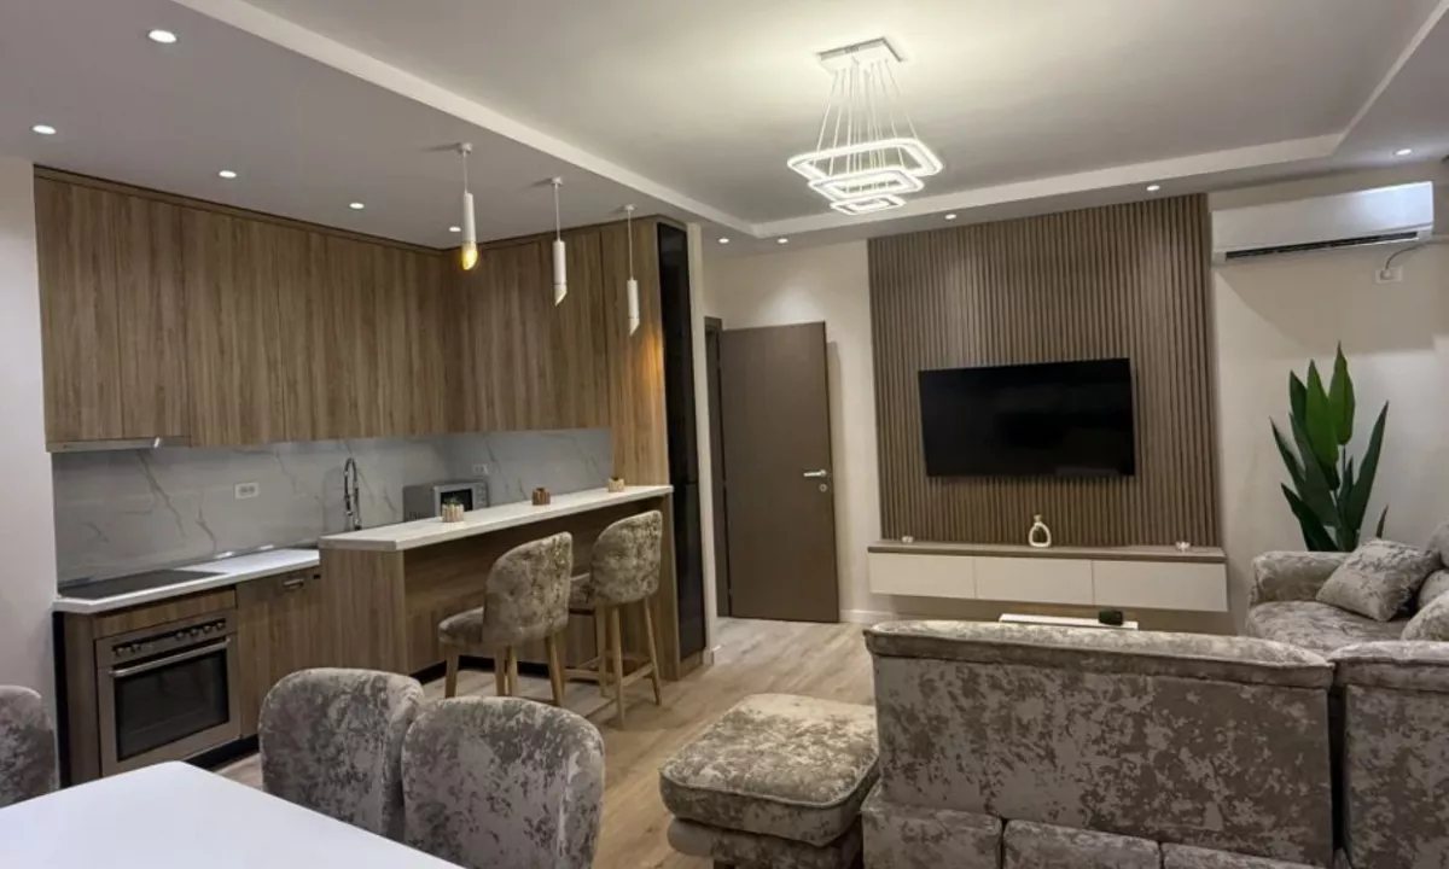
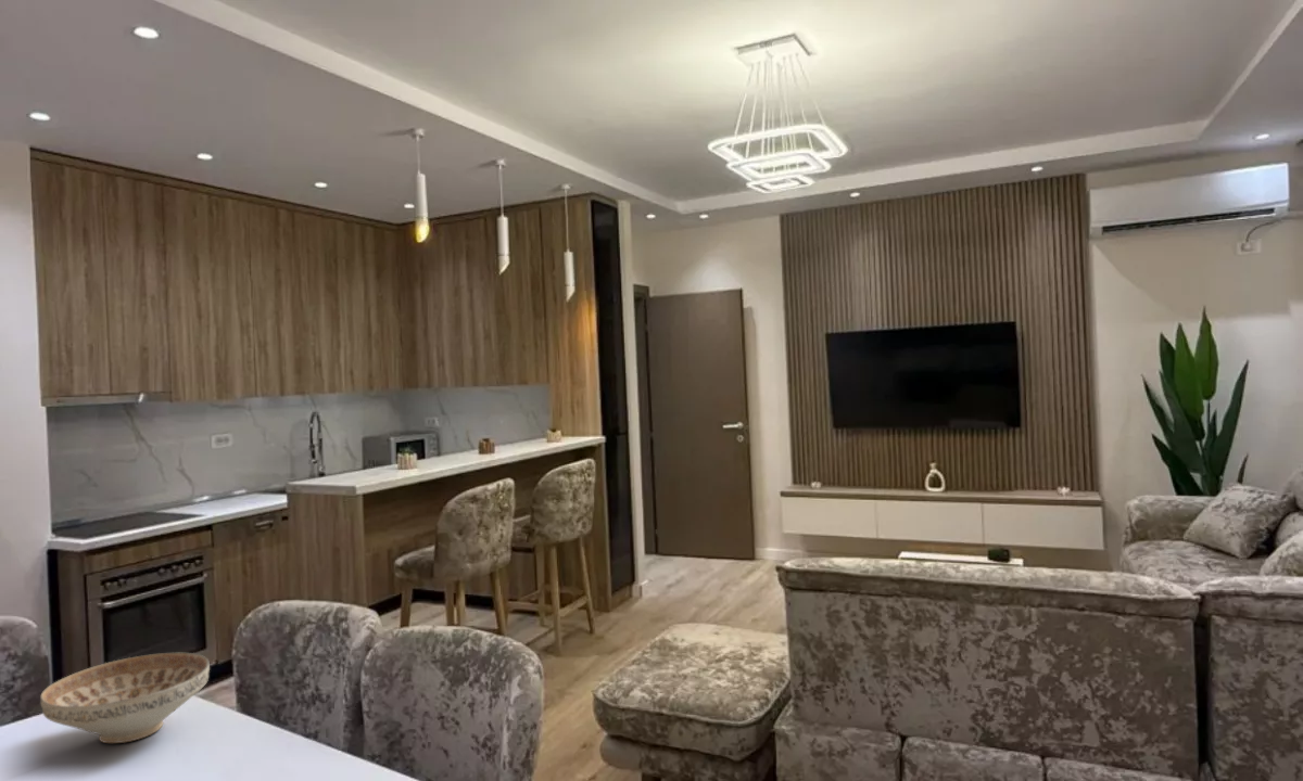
+ decorative bowl (130, 704)
